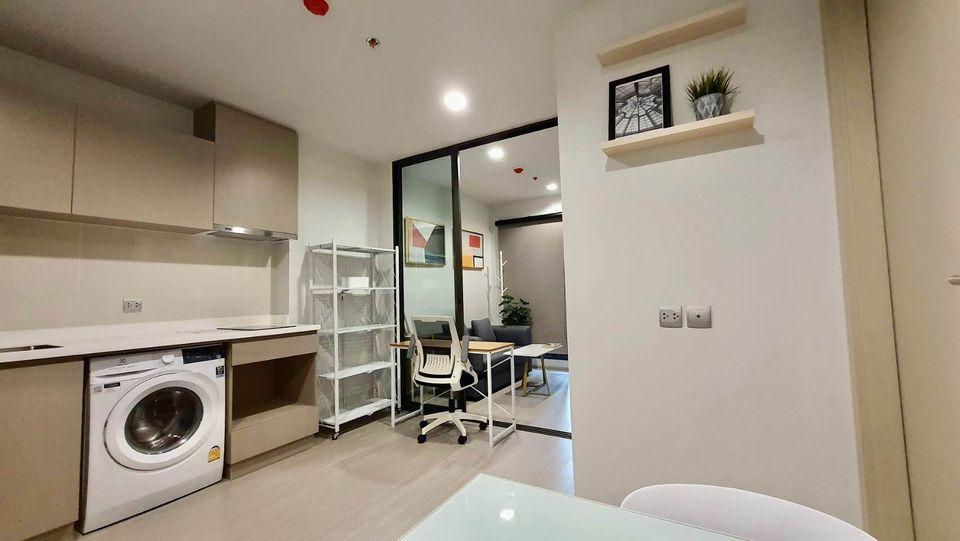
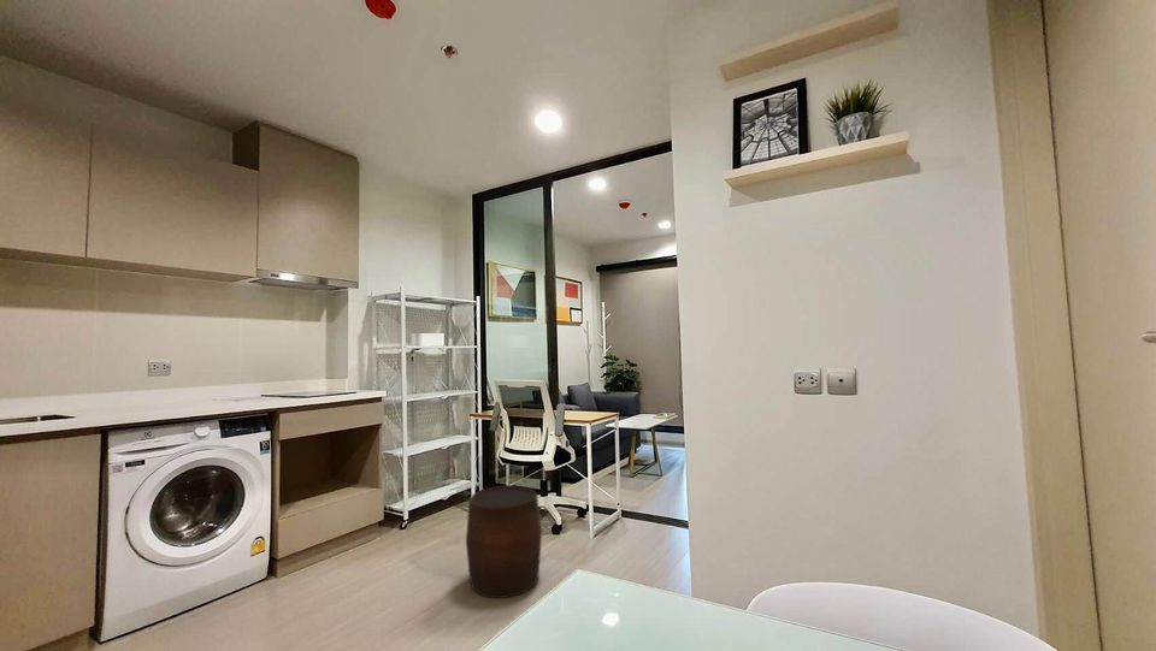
+ stool (503, 537)
